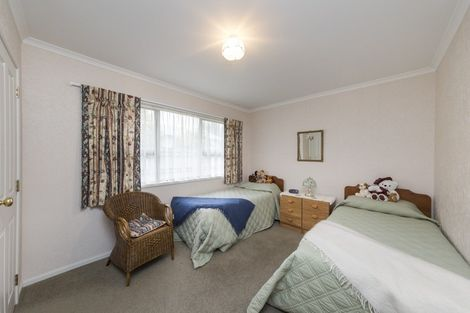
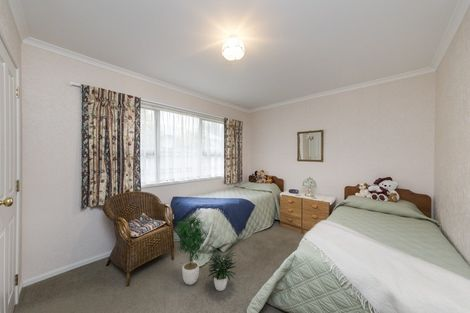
+ potted plant (203, 249)
